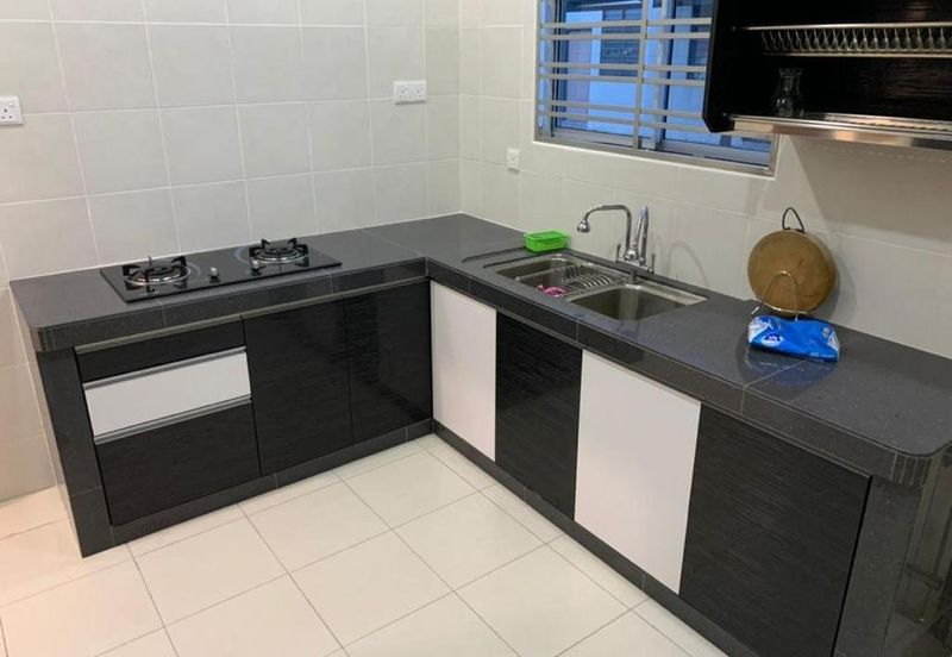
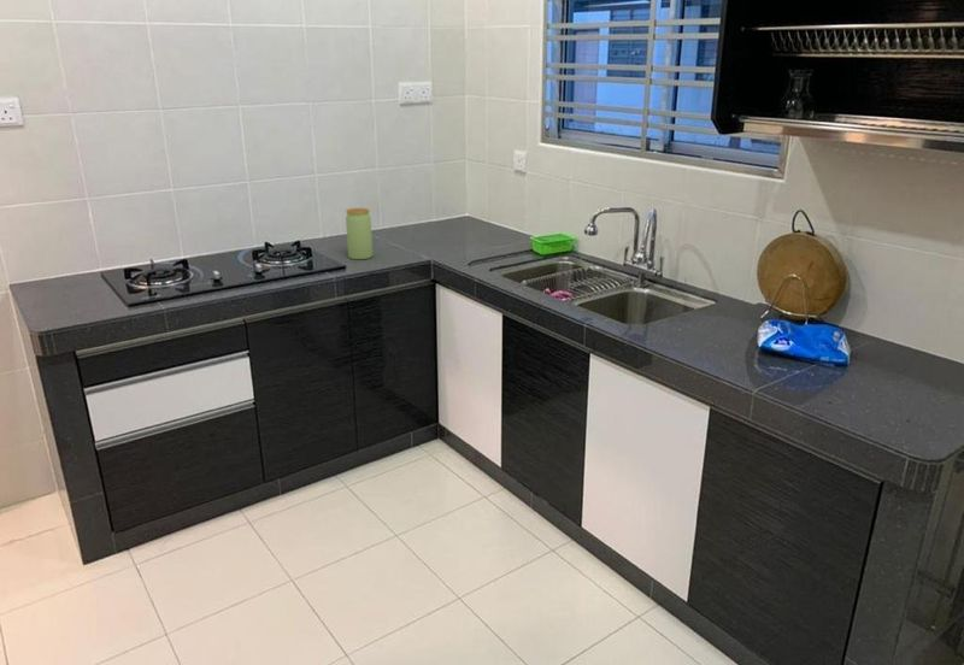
+ jar (359, 233)
